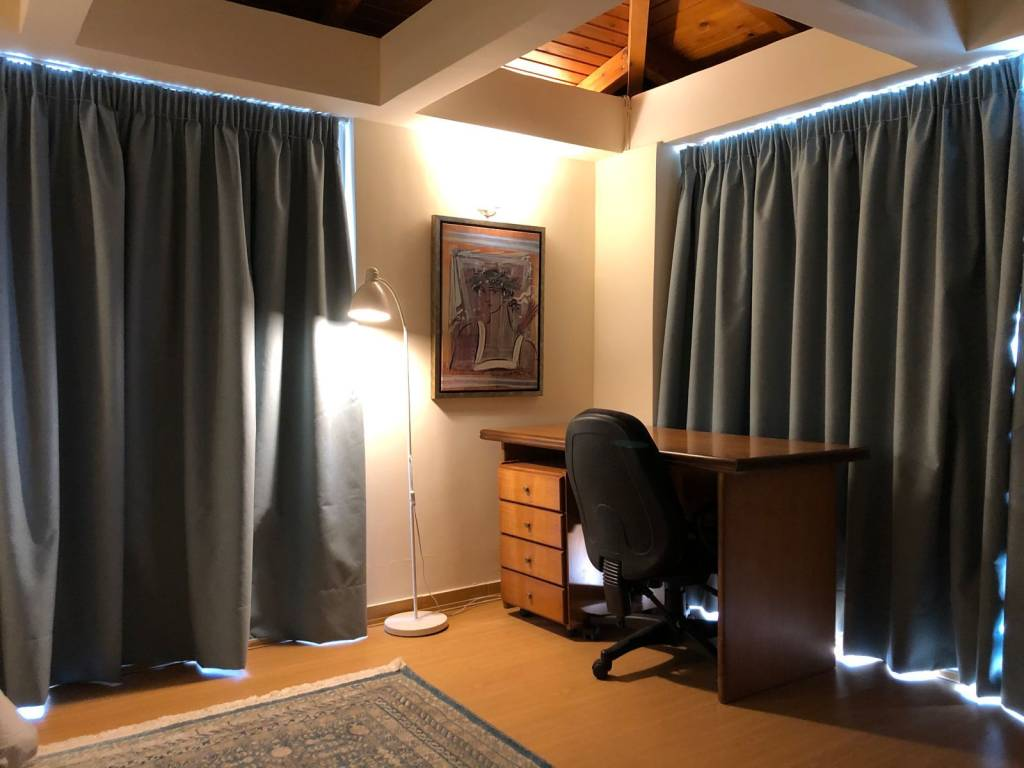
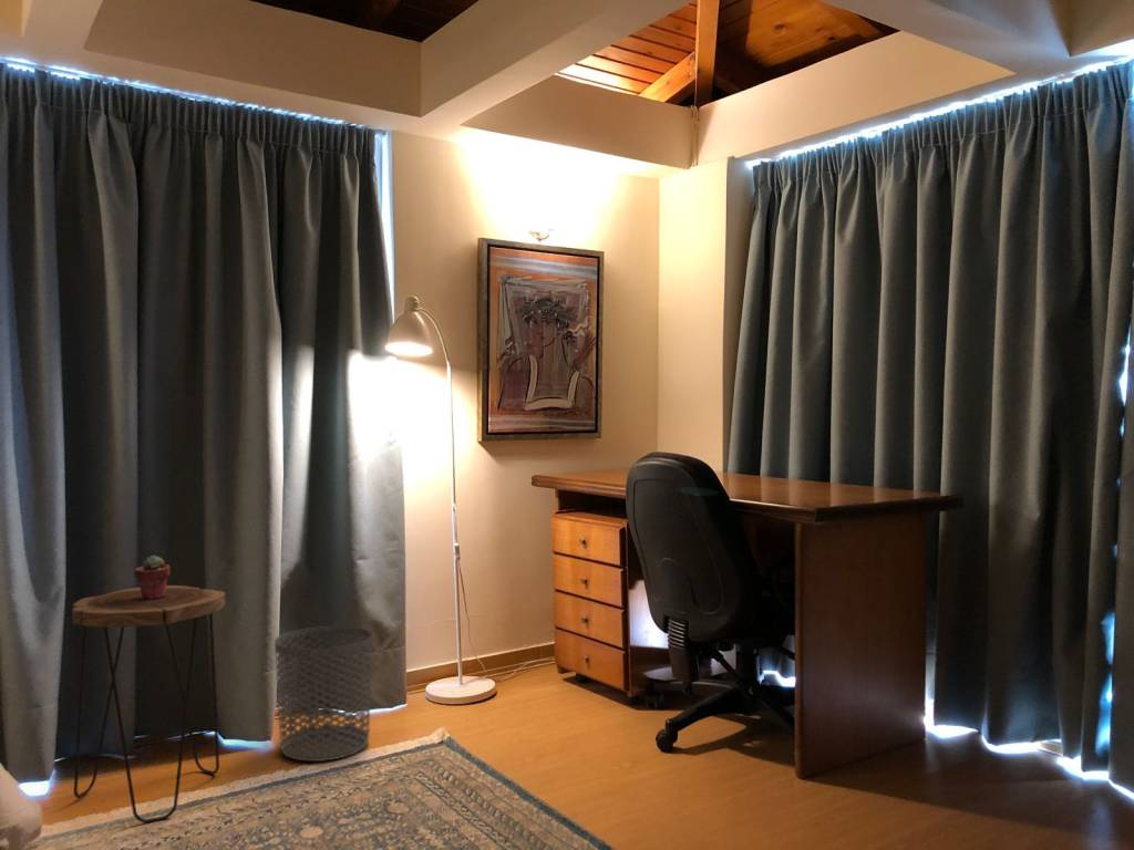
+ waste bin (324, 692)
+ side table (179, 691)
+ potted succulent (152, 576)
